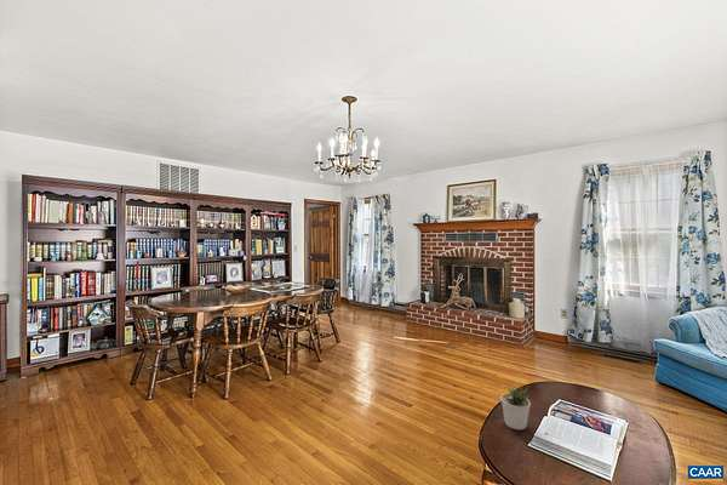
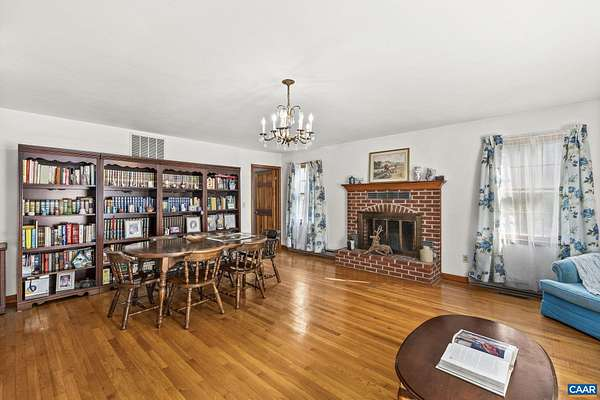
- potted plant (515, 404)
